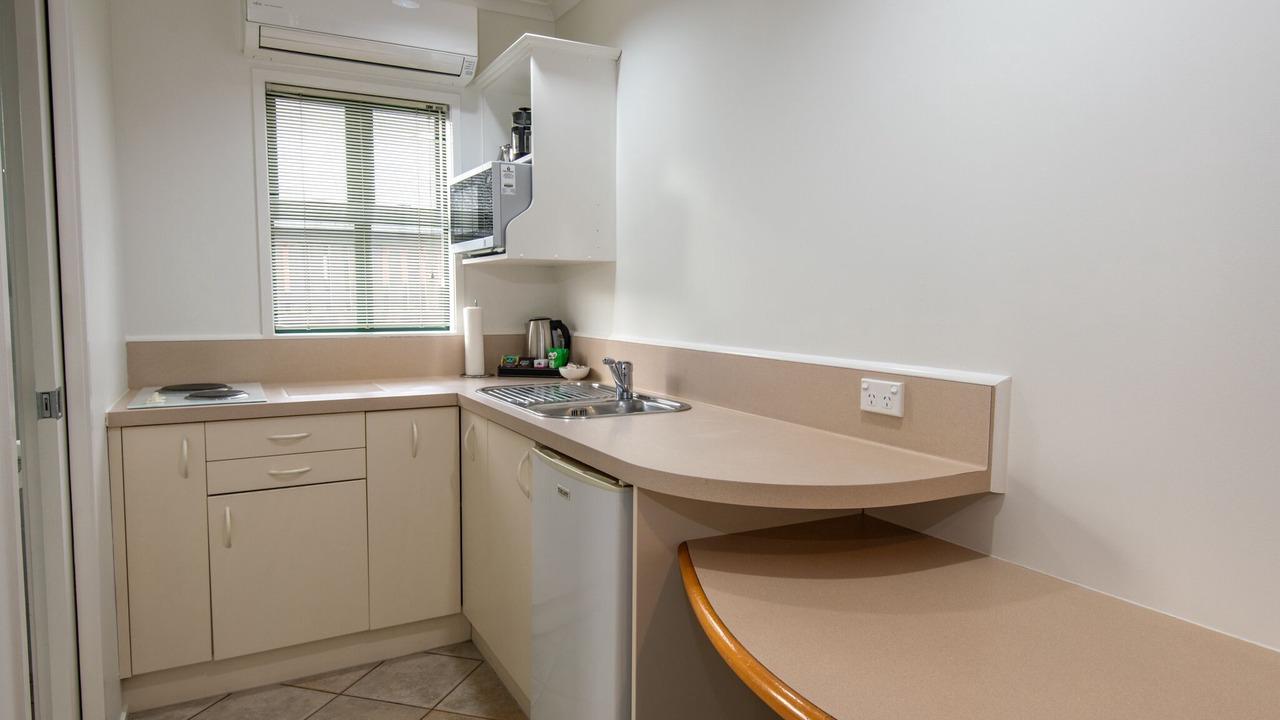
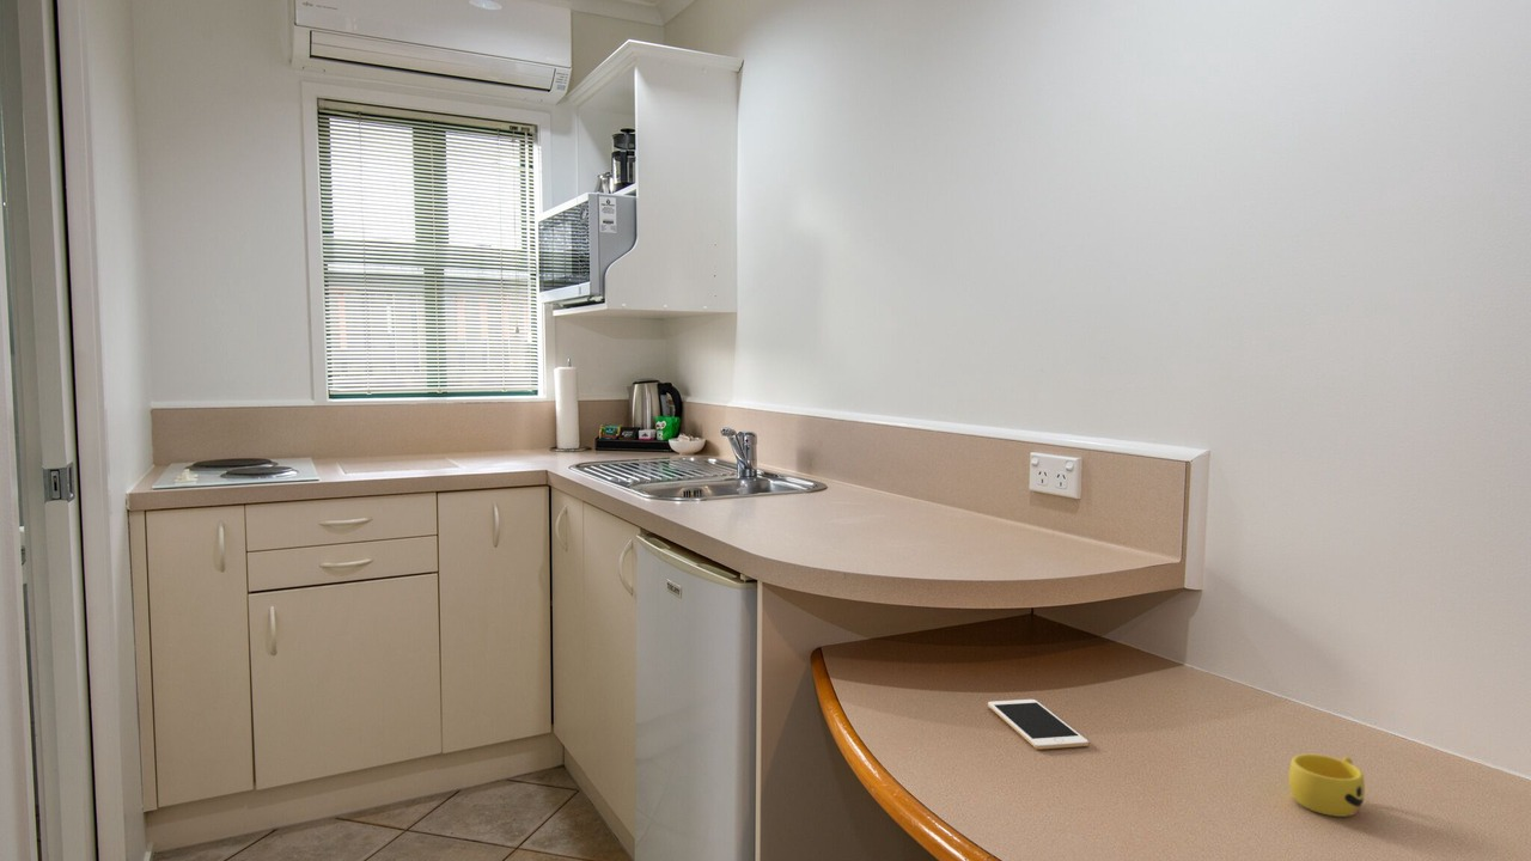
+ cup (1330, 782)
+ cell phone (1035, 722)
